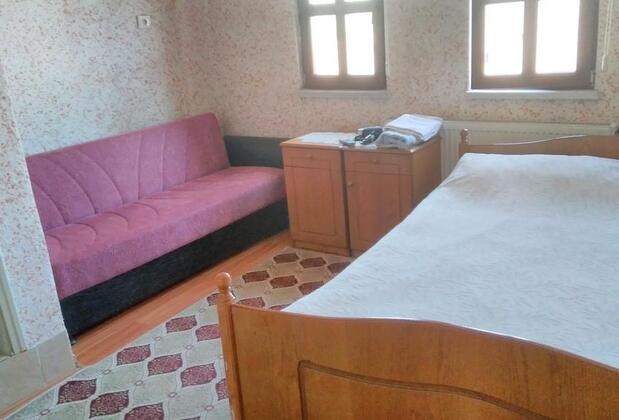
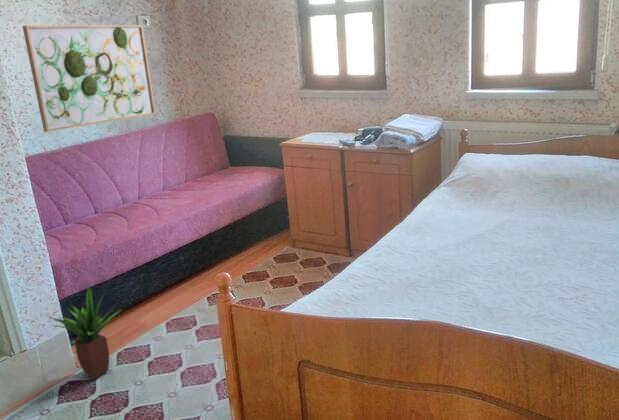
+ potted plant (90, 331)
+ wall art (97, 74)
